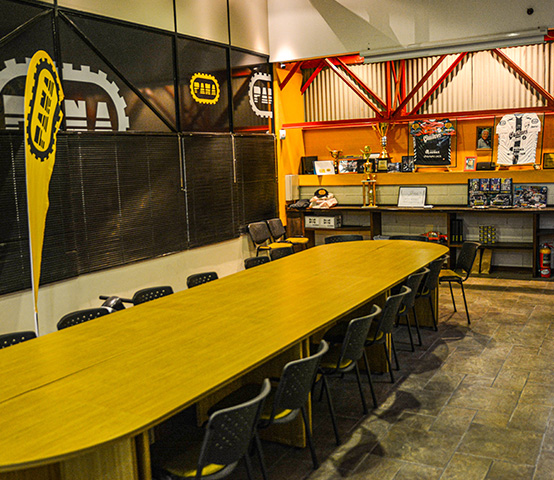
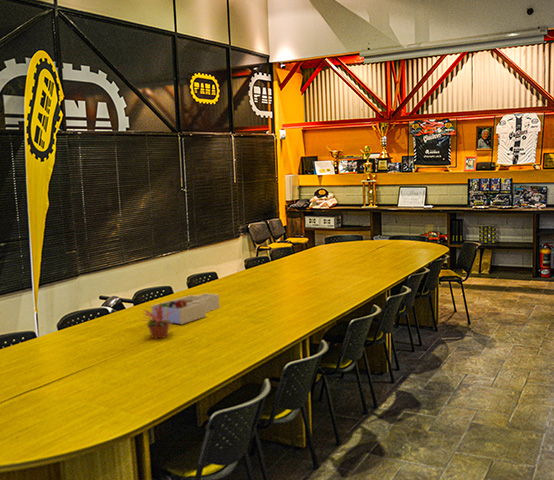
+ potted plant (158, 320)
+ desk organizer (191, 307)
